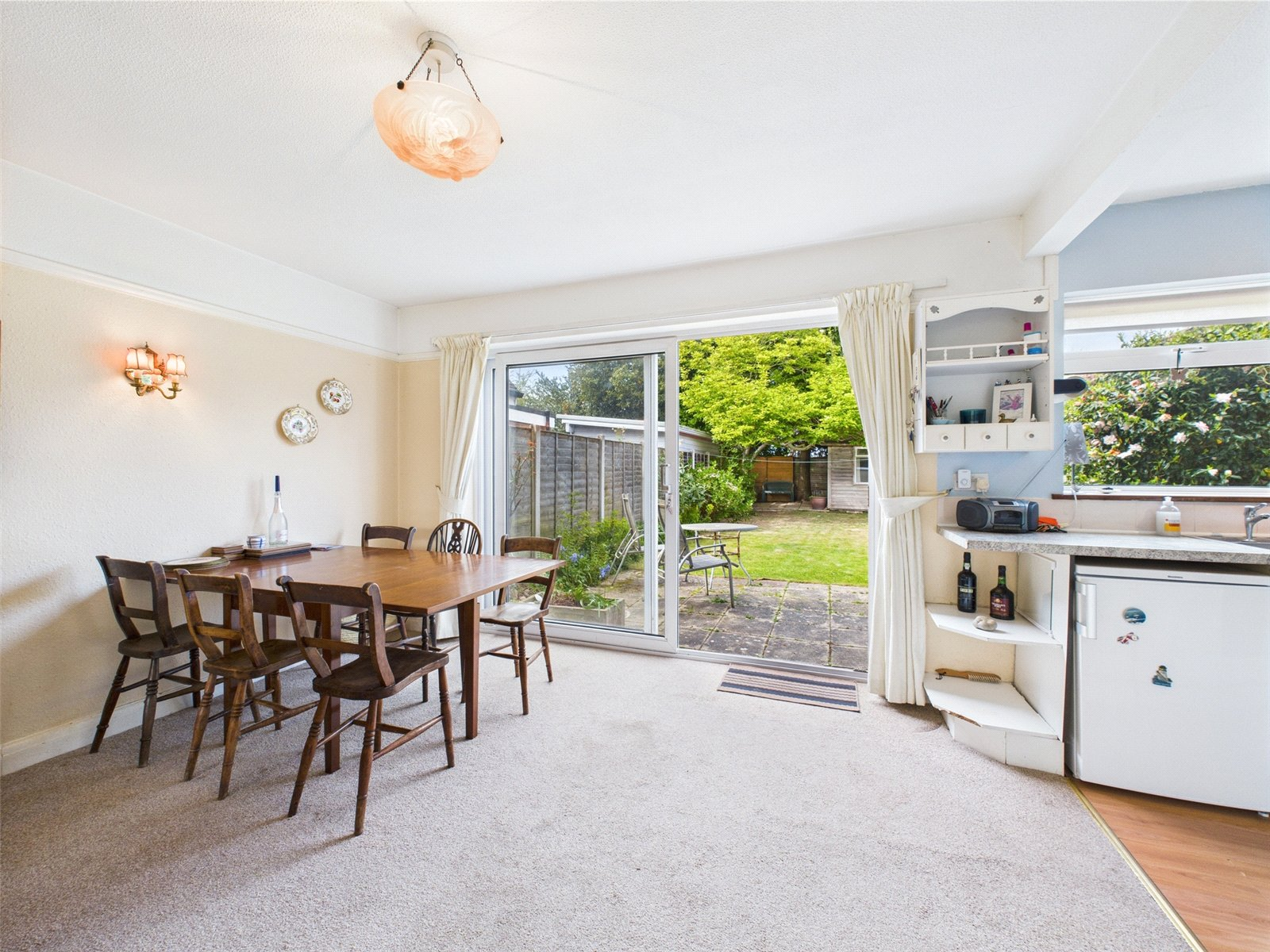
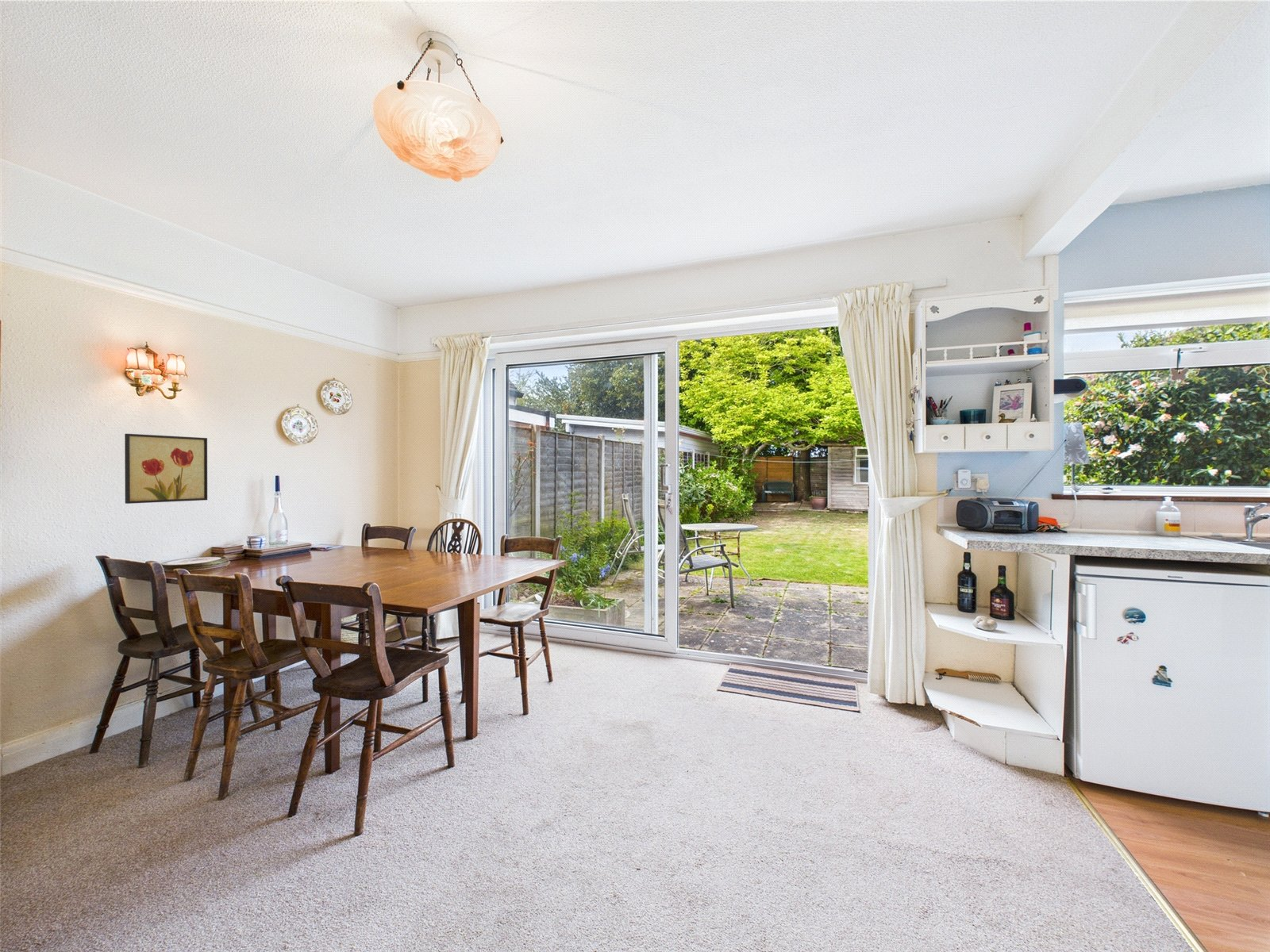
+ wall art (167, 469)
